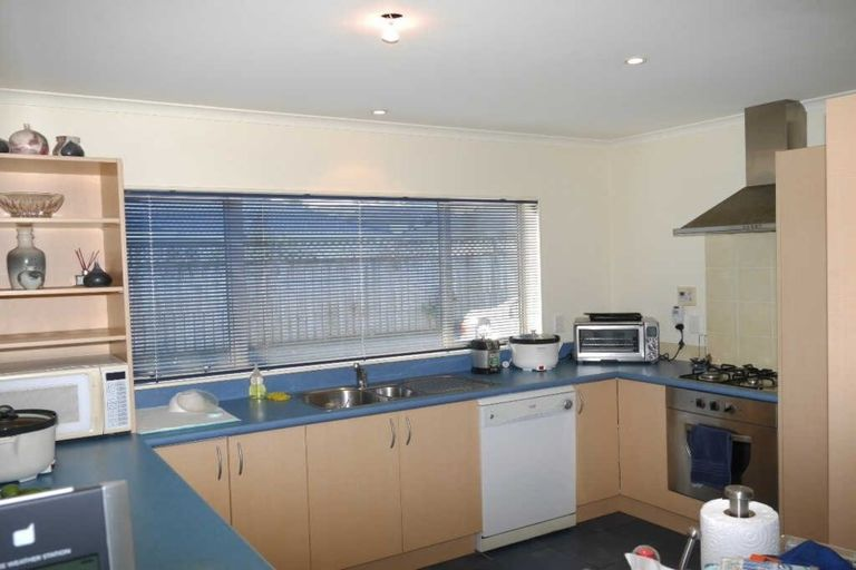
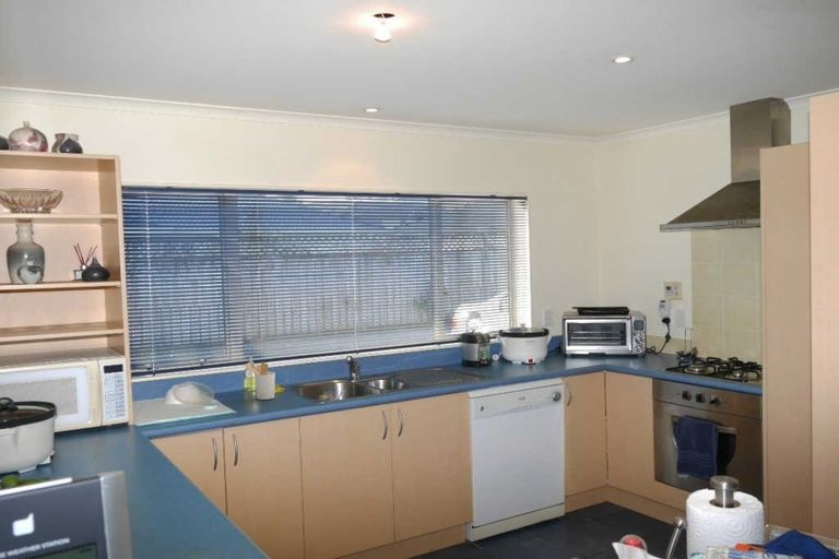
+ utensil holder (259, 380)
